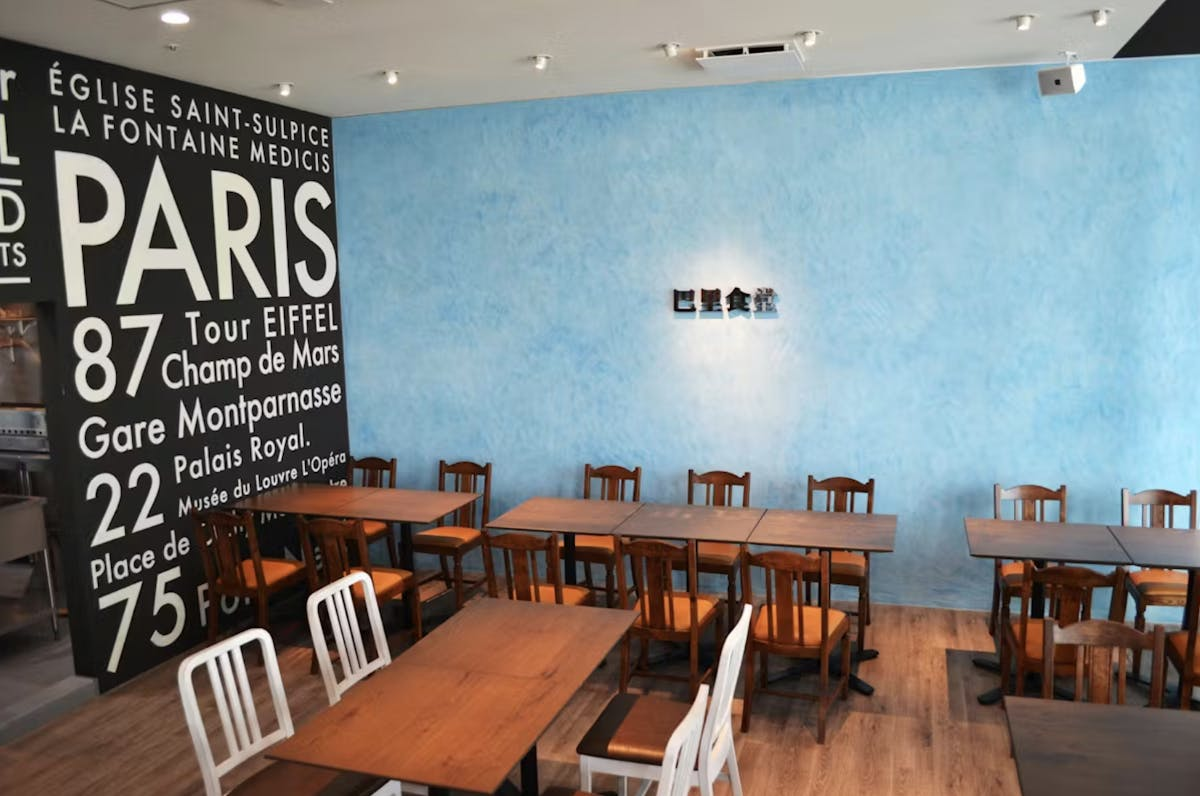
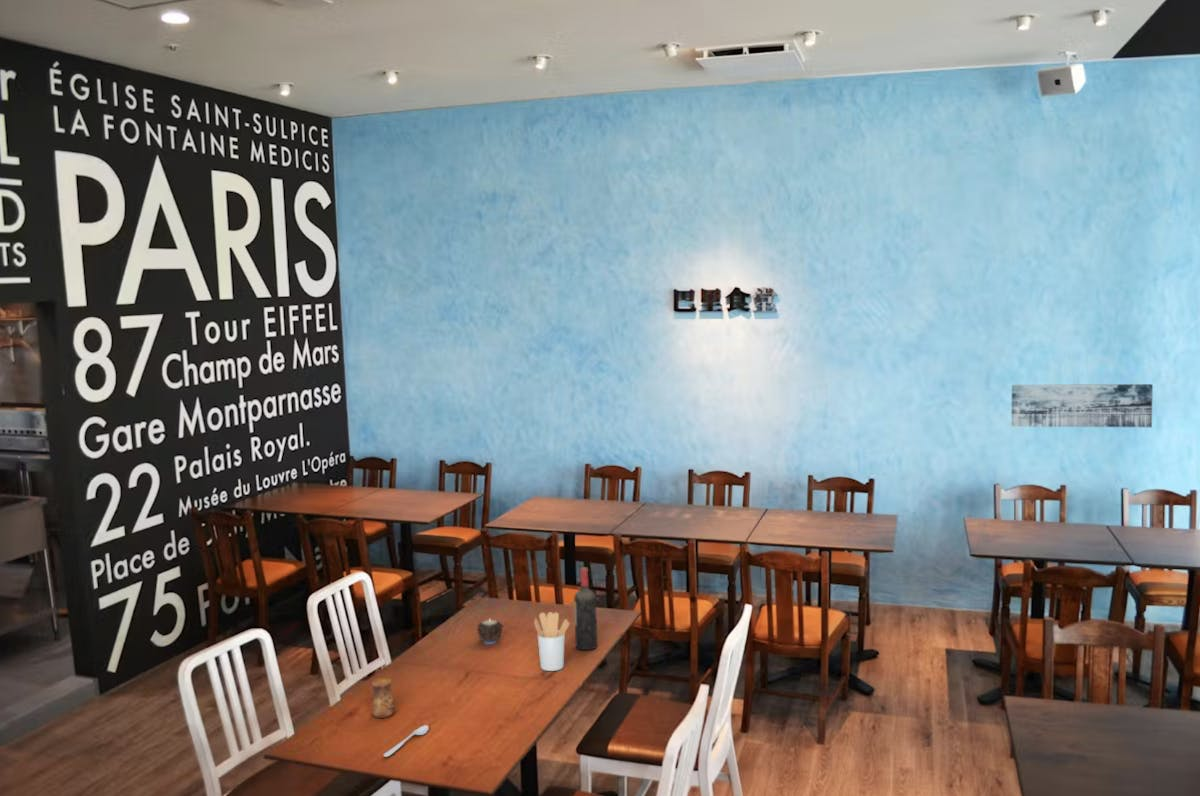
+ candle (490, 629)
+ wall art (1080, 405)
+ utensil holder (550, 640)
+ spoon (406, 739)
+ wine bottle (585, 607)
+ cup (382, 697)
